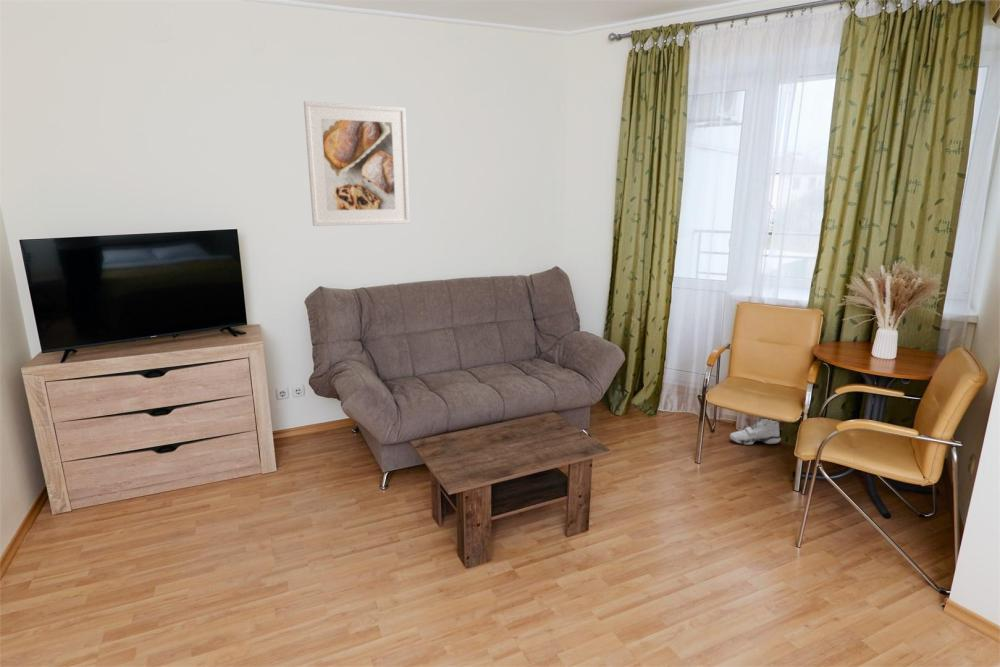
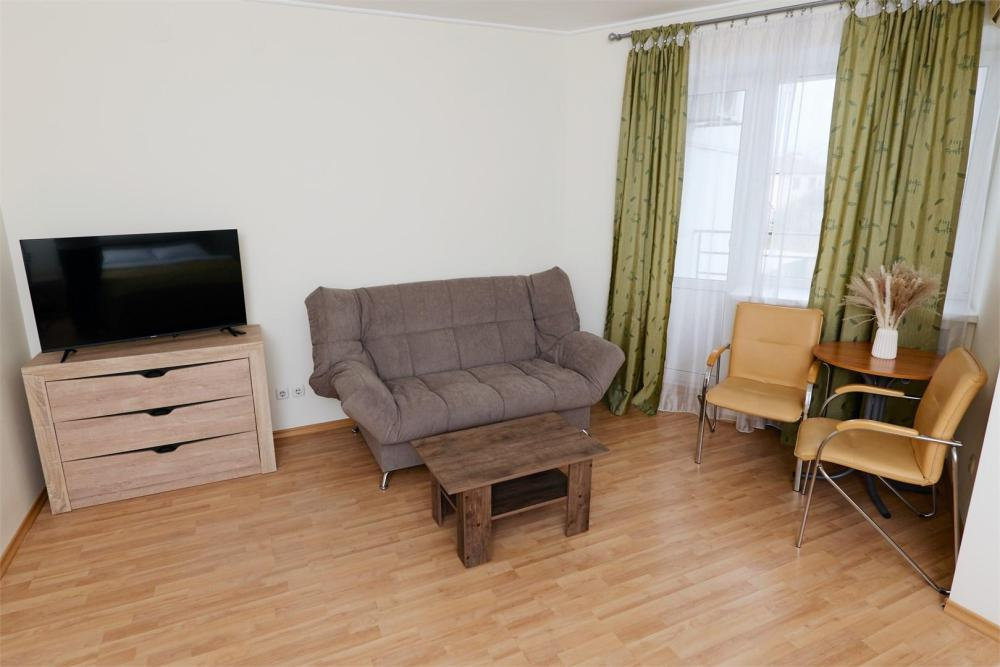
- sneaker (755, 428)
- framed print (359, 165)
